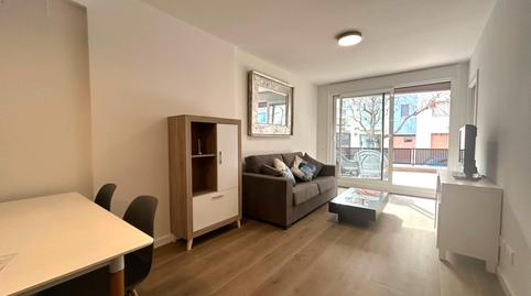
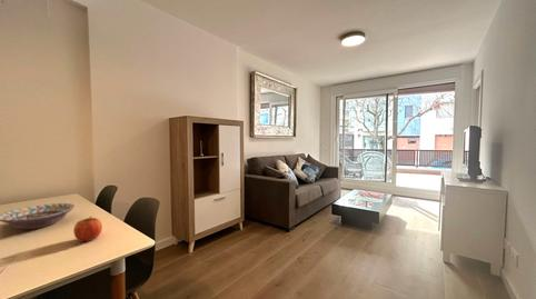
+ fruit (88, 228)
+ decorative bowl (39, 217)
